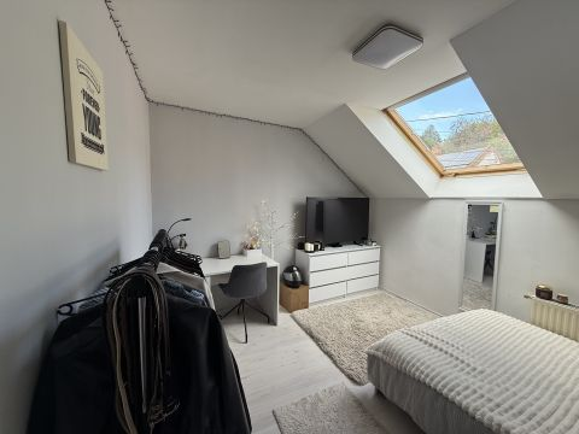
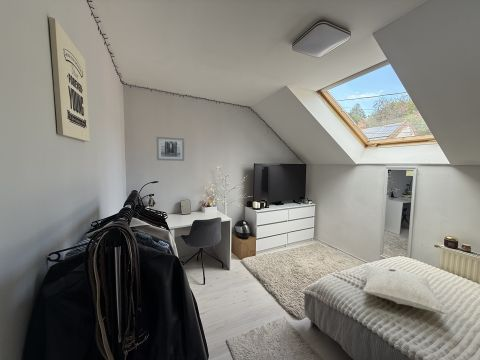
+ cushion (397, 284)
+ wall art (170, 149)
